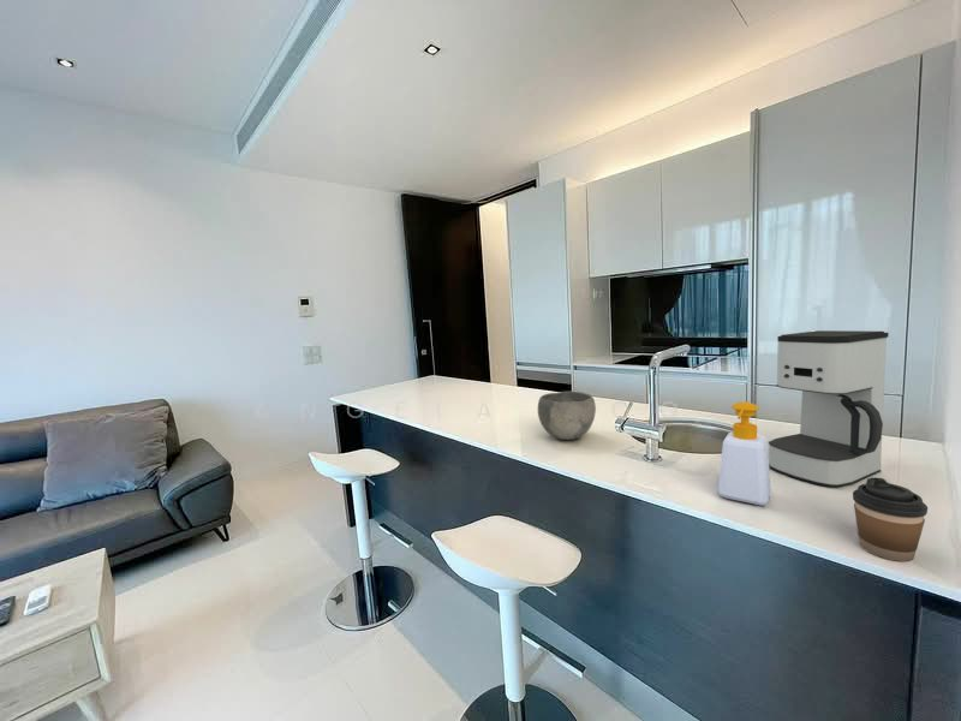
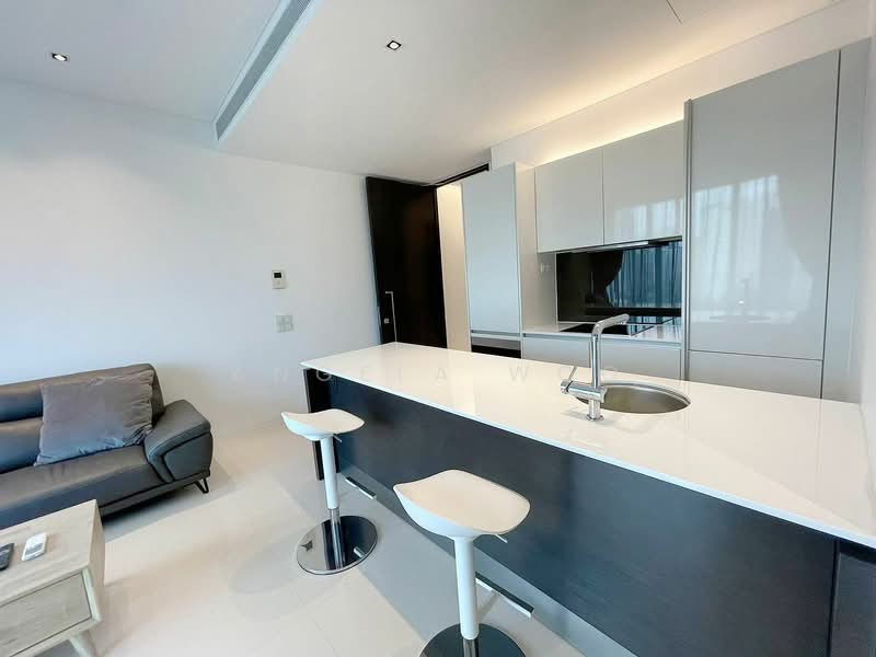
- soap bottle (742, 452)
- coffee maker (829, 404)
- coffee cup (887, 517)
- bowl (566, 416)
